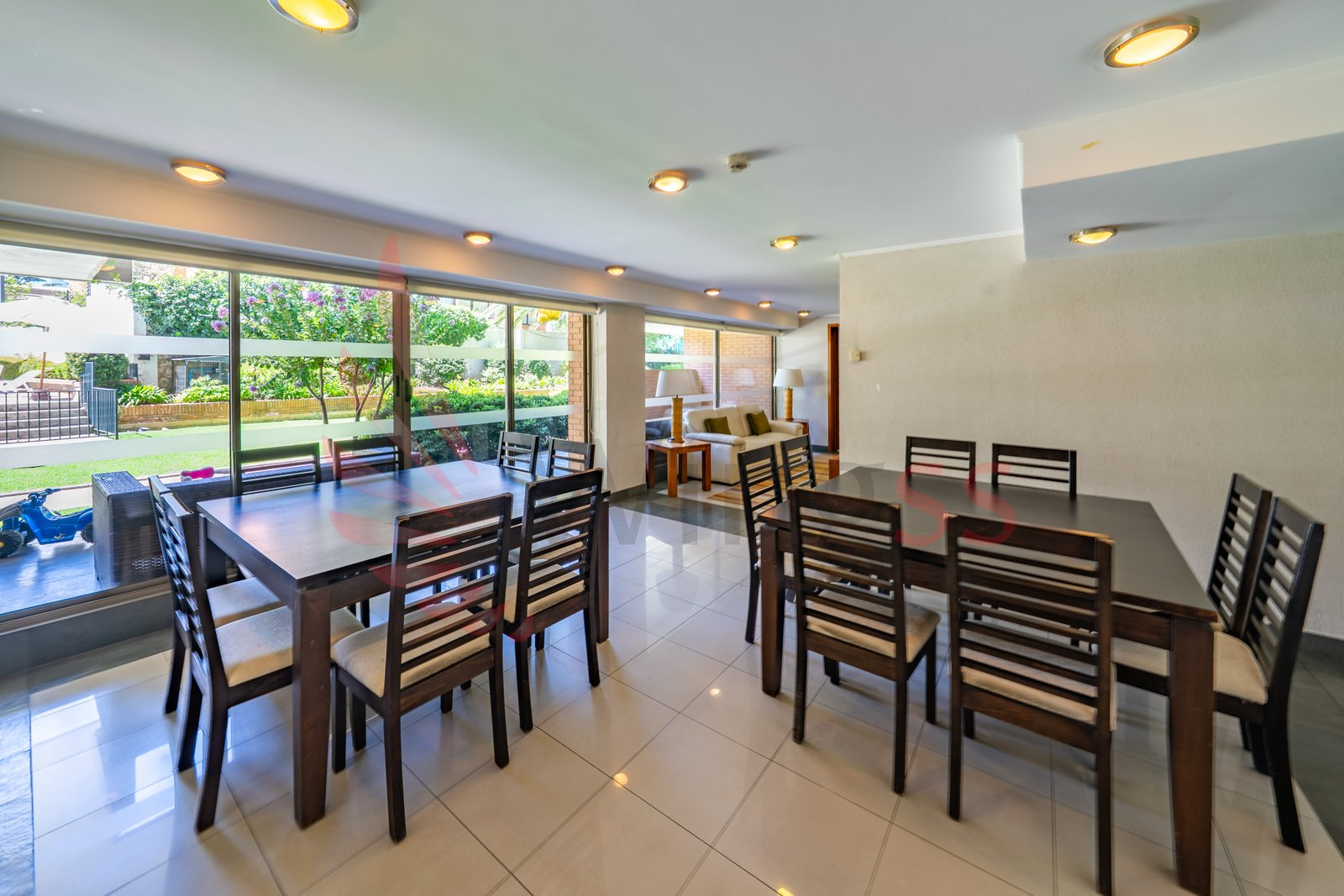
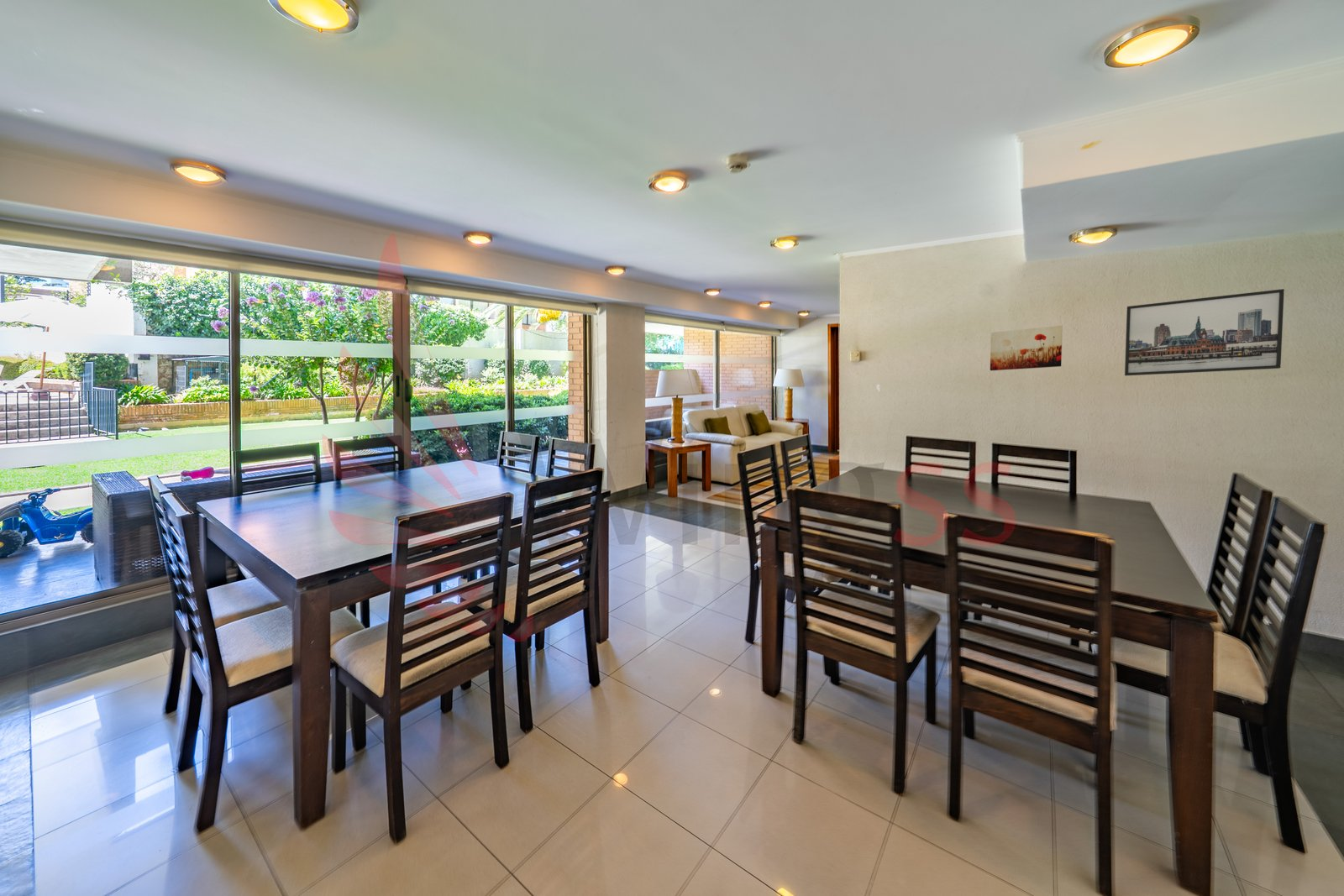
+ wall art (1025, 348)
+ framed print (1198, 335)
